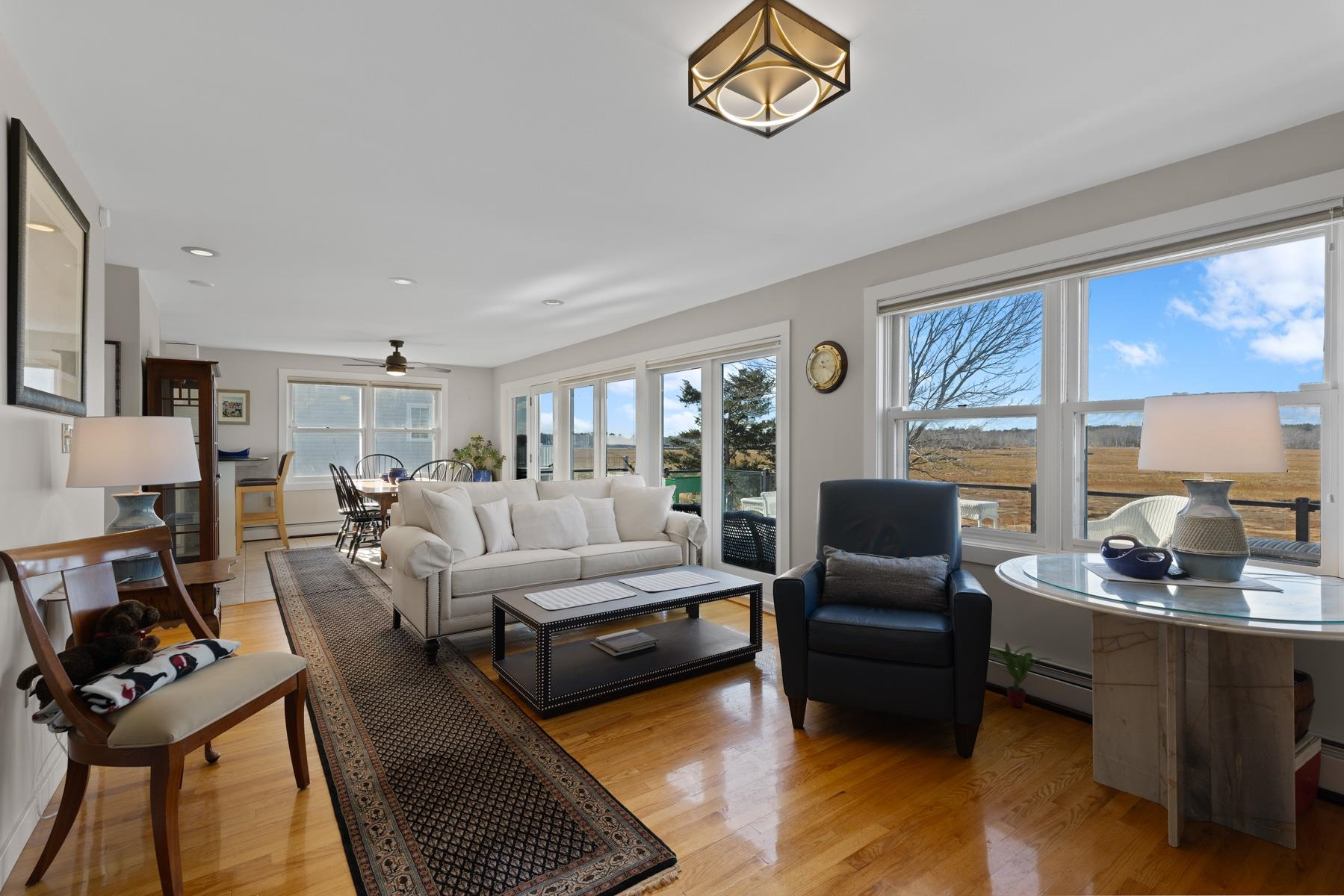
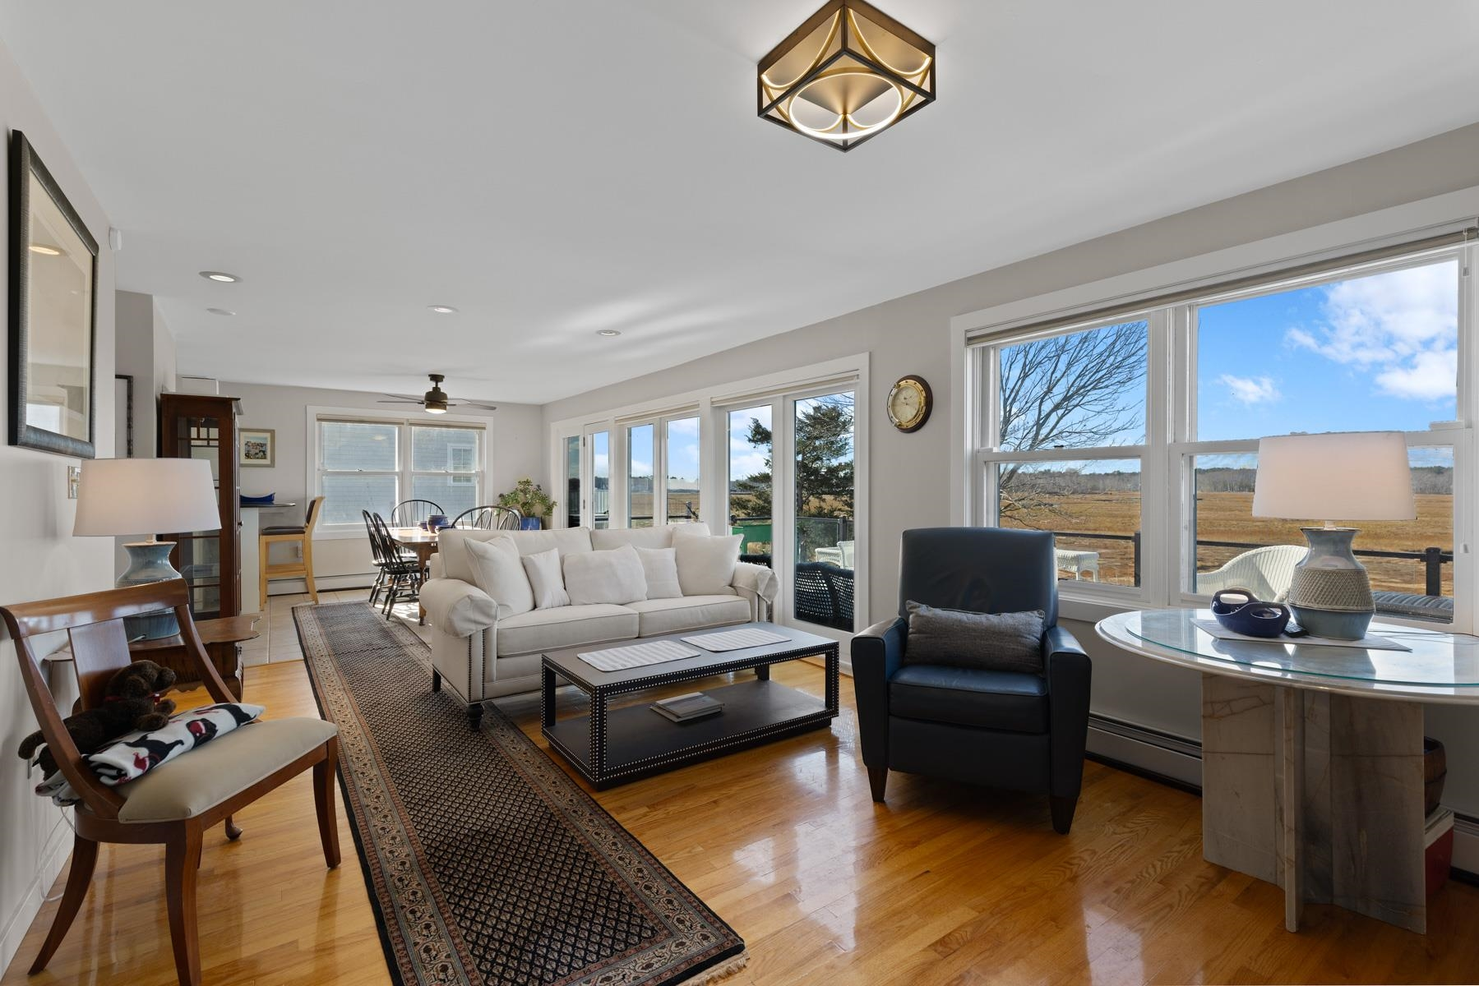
- potted plant (1015, 676)
